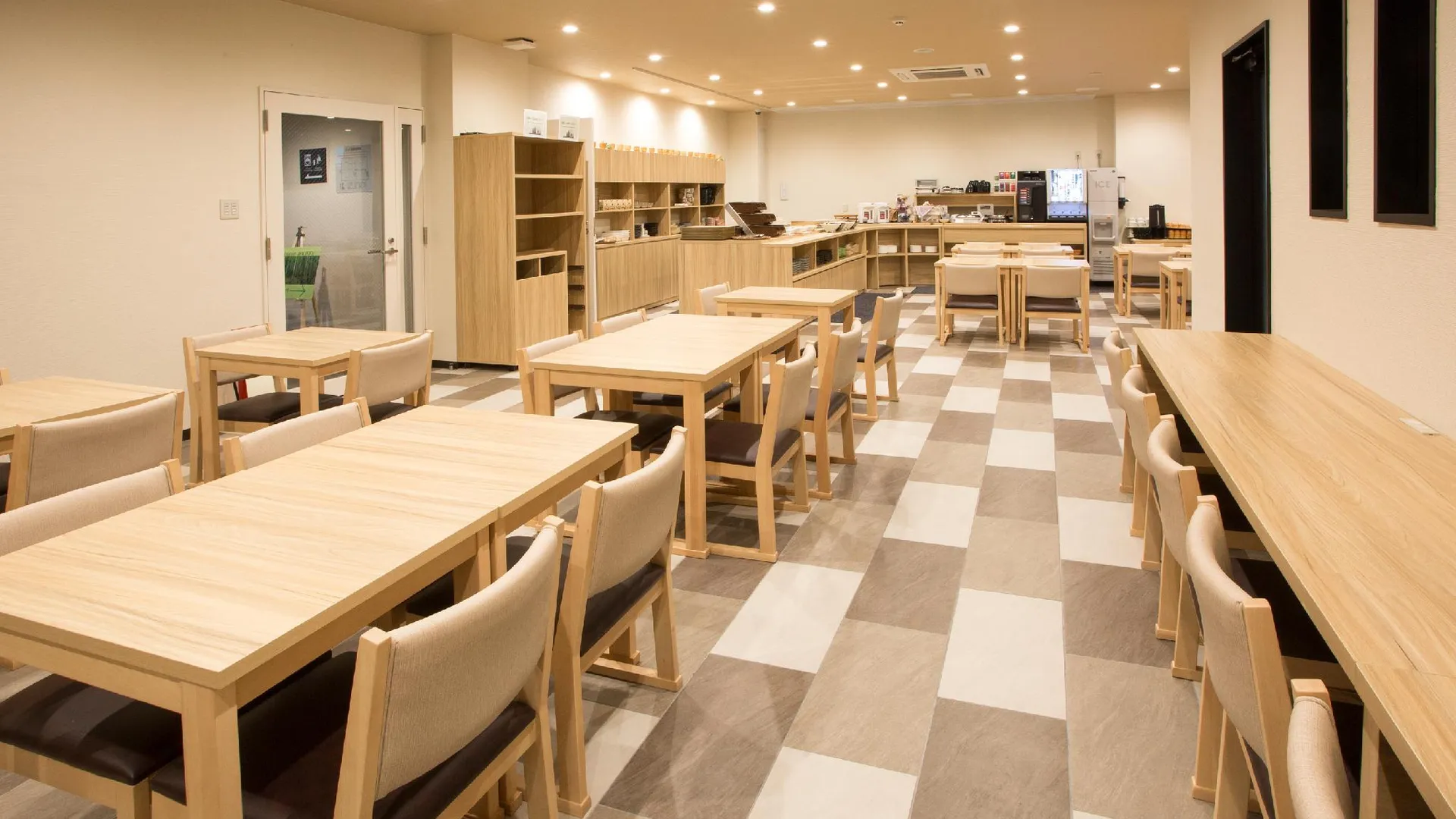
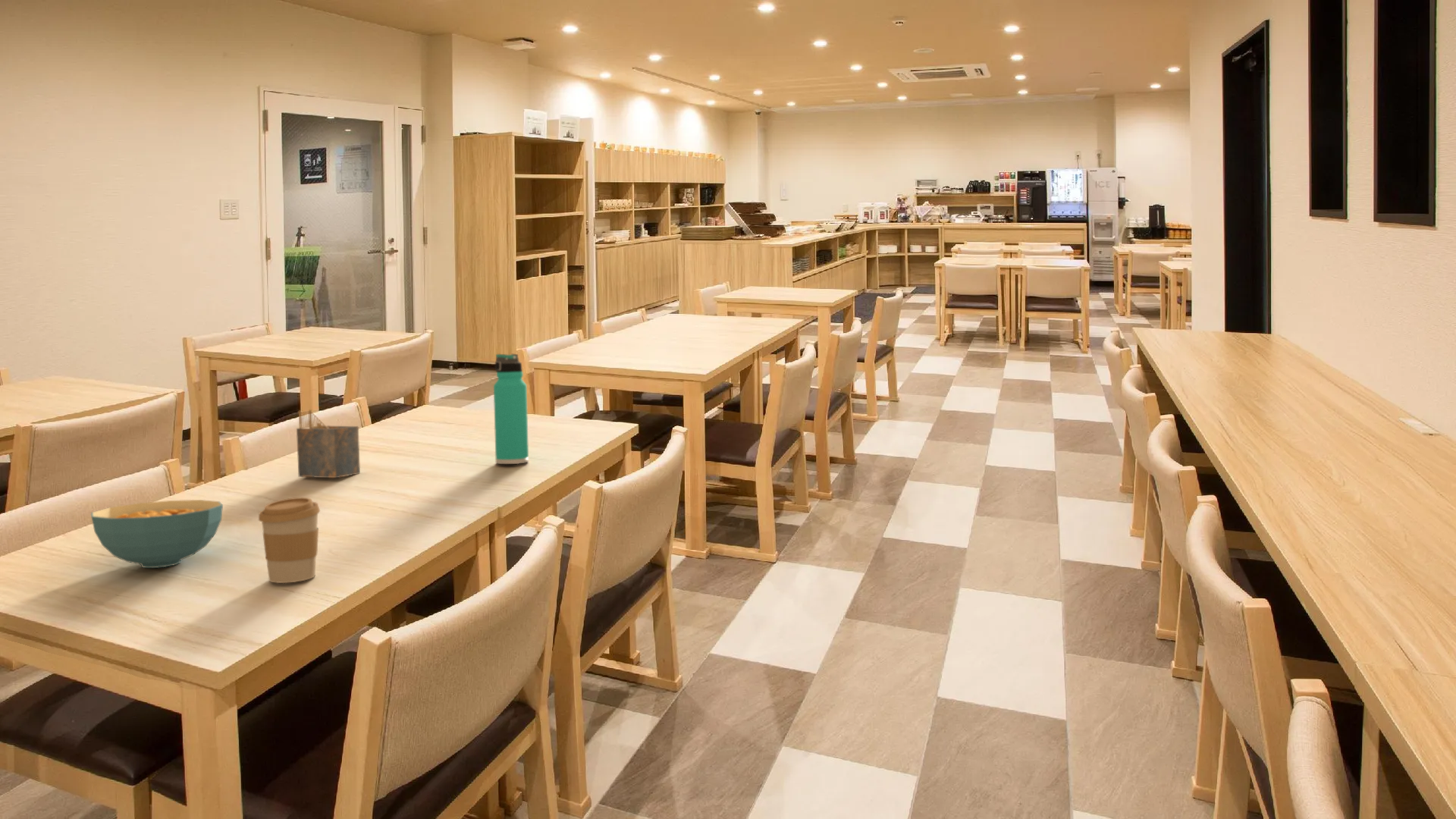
+ napkin holder (327, 442)
+ thermos bottle (510, 408)
+ coffee cup (290, 539)
+ cereal bowl (159, 536)
